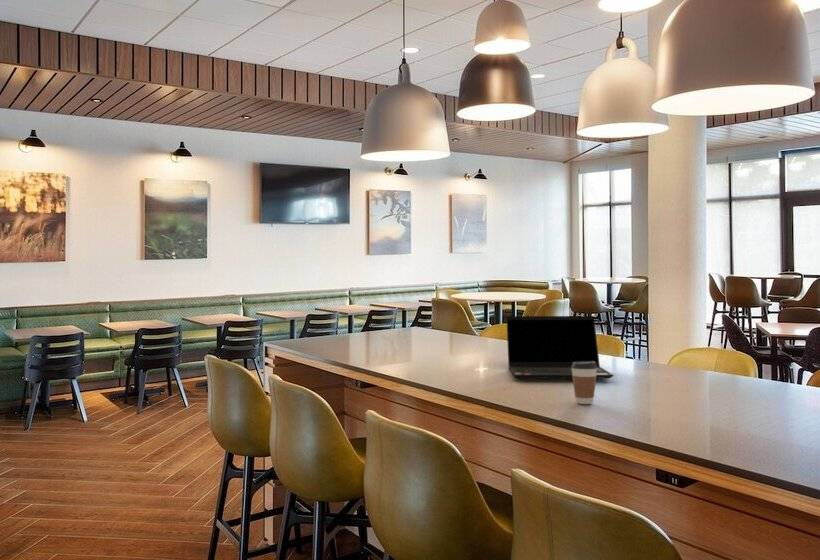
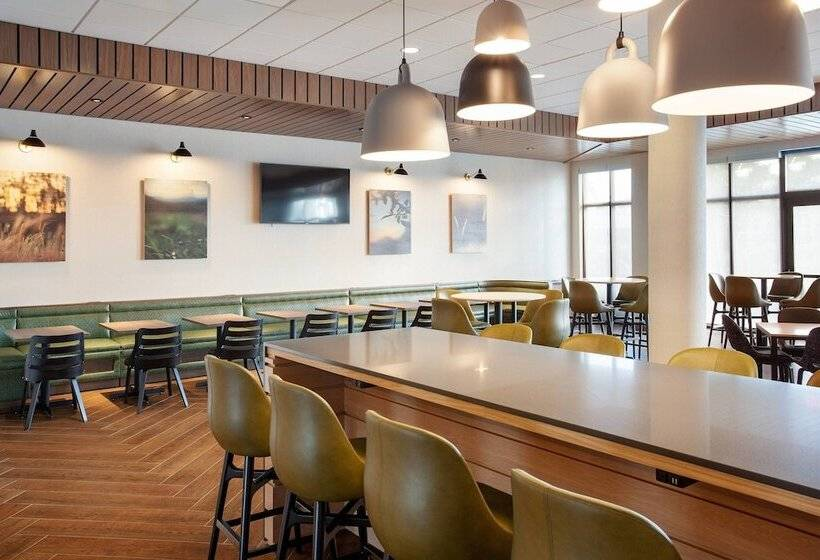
- laptop computer (556, 345)
- coffee cup (584, 382)
